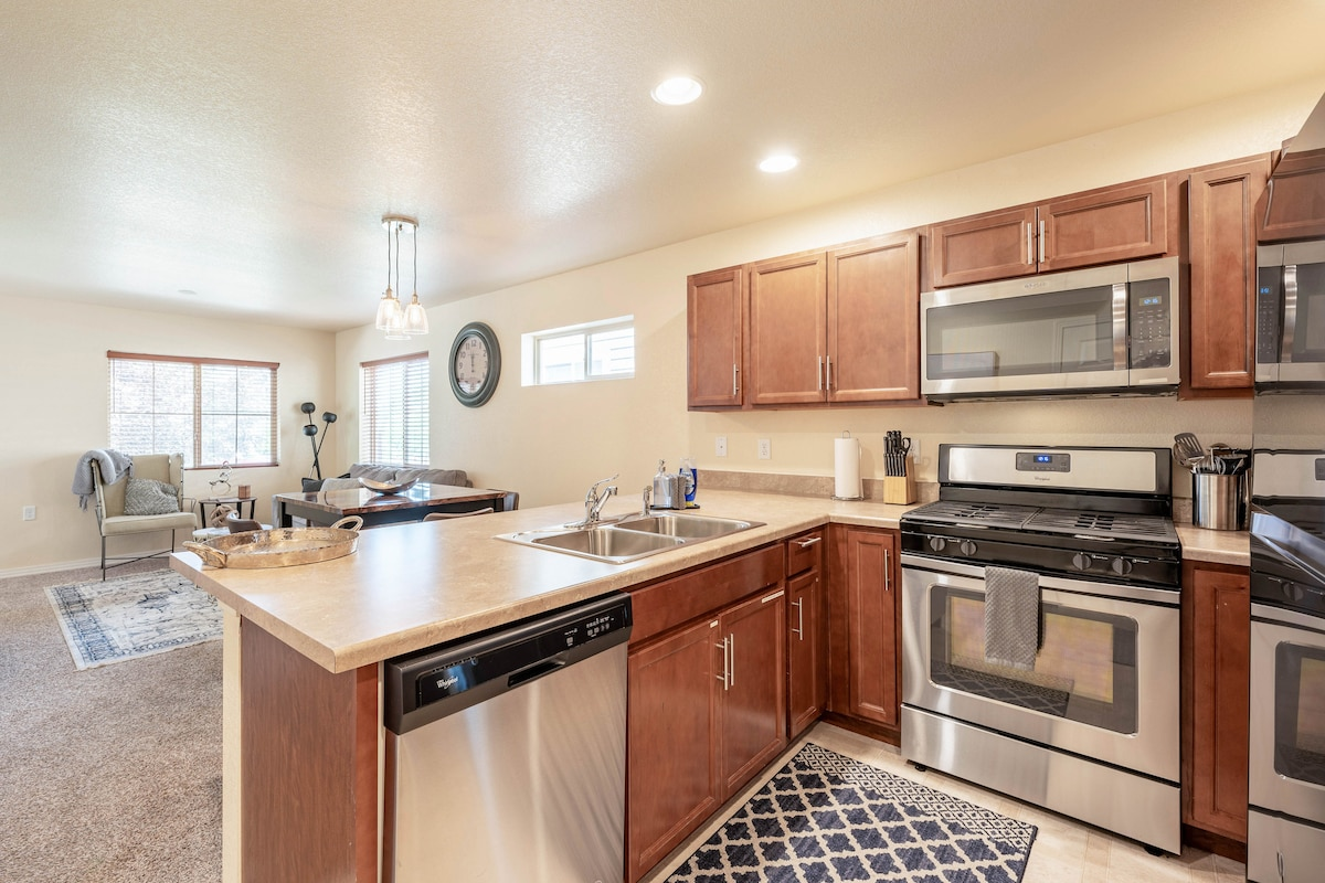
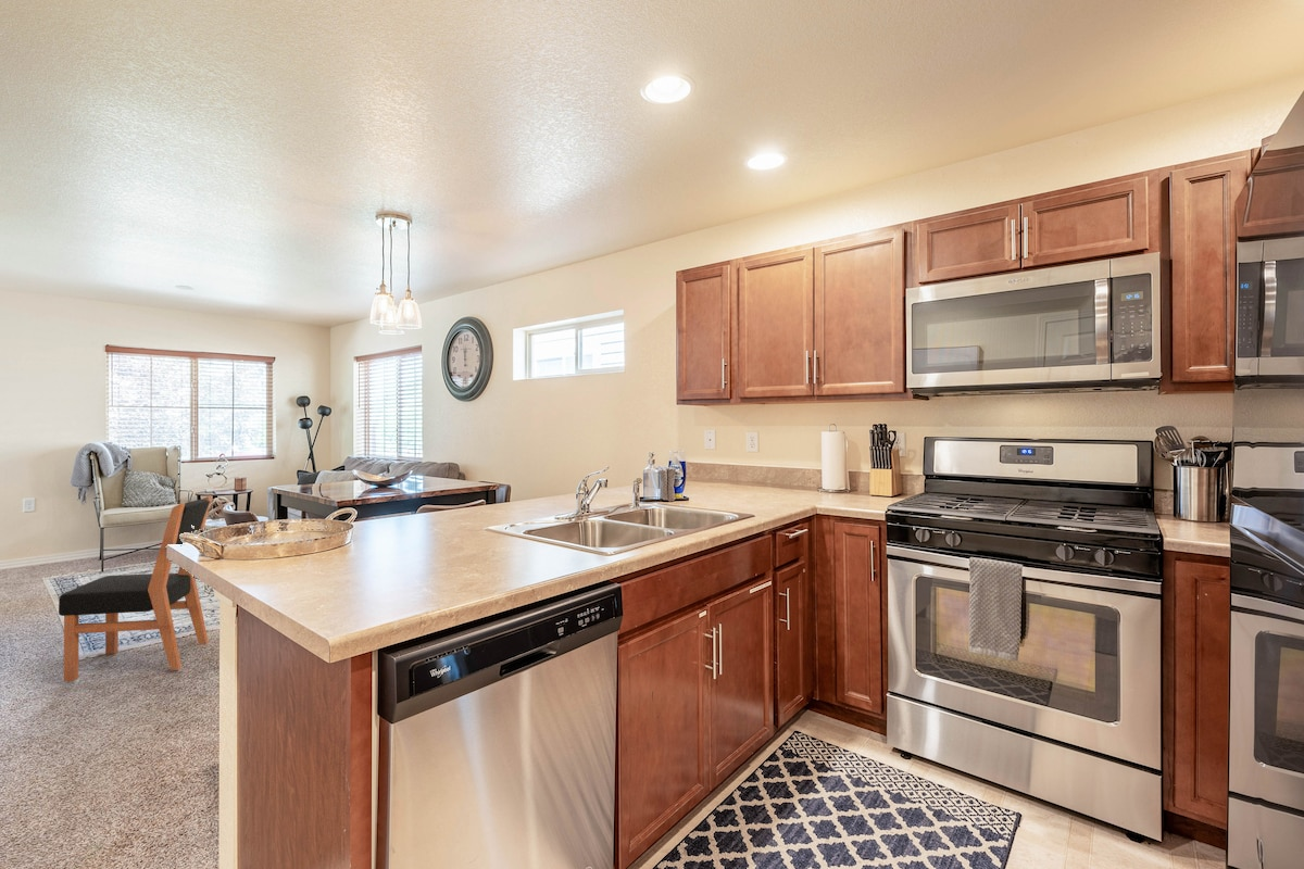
+ dining chair (141, 580)
